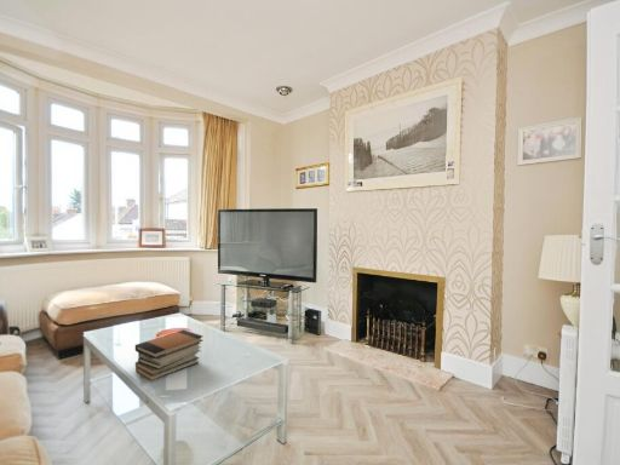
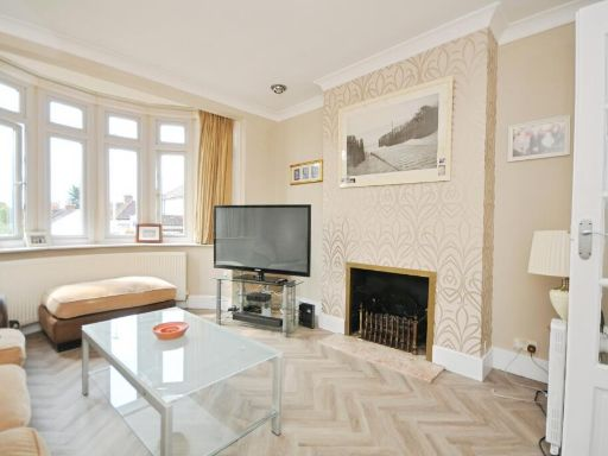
- book stack (170, 352)
